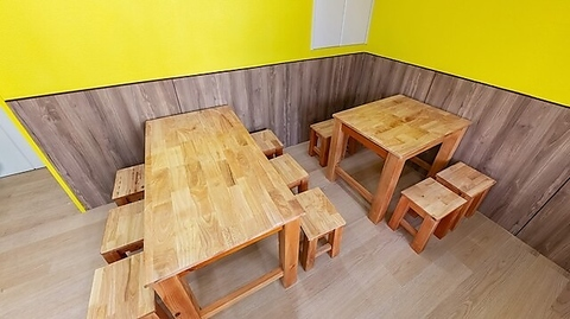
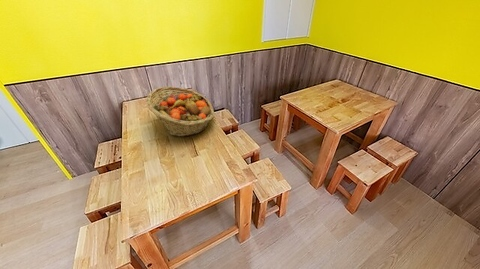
+ fruit basket (182, 108)
